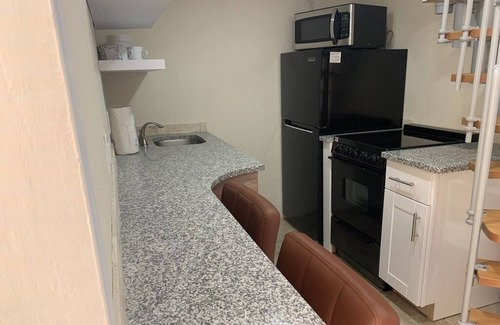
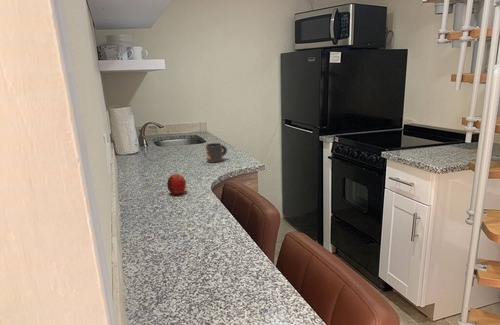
+ mug (217, 152)
+ fruit (176, 183)
